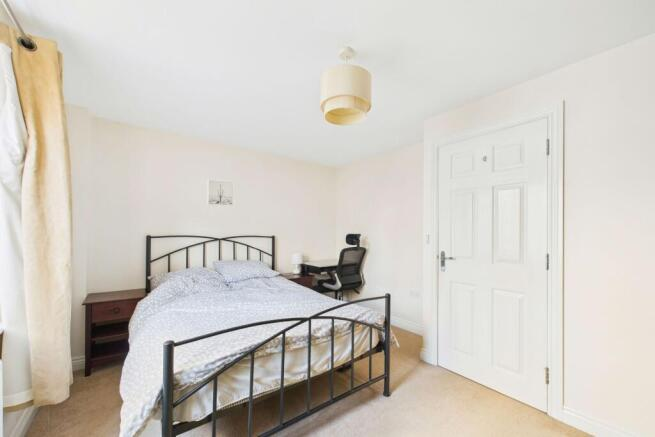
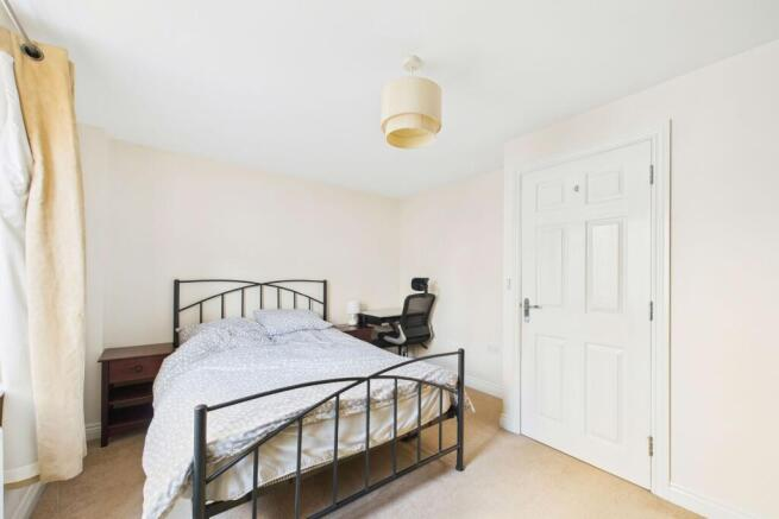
- wall art (220, 193)
